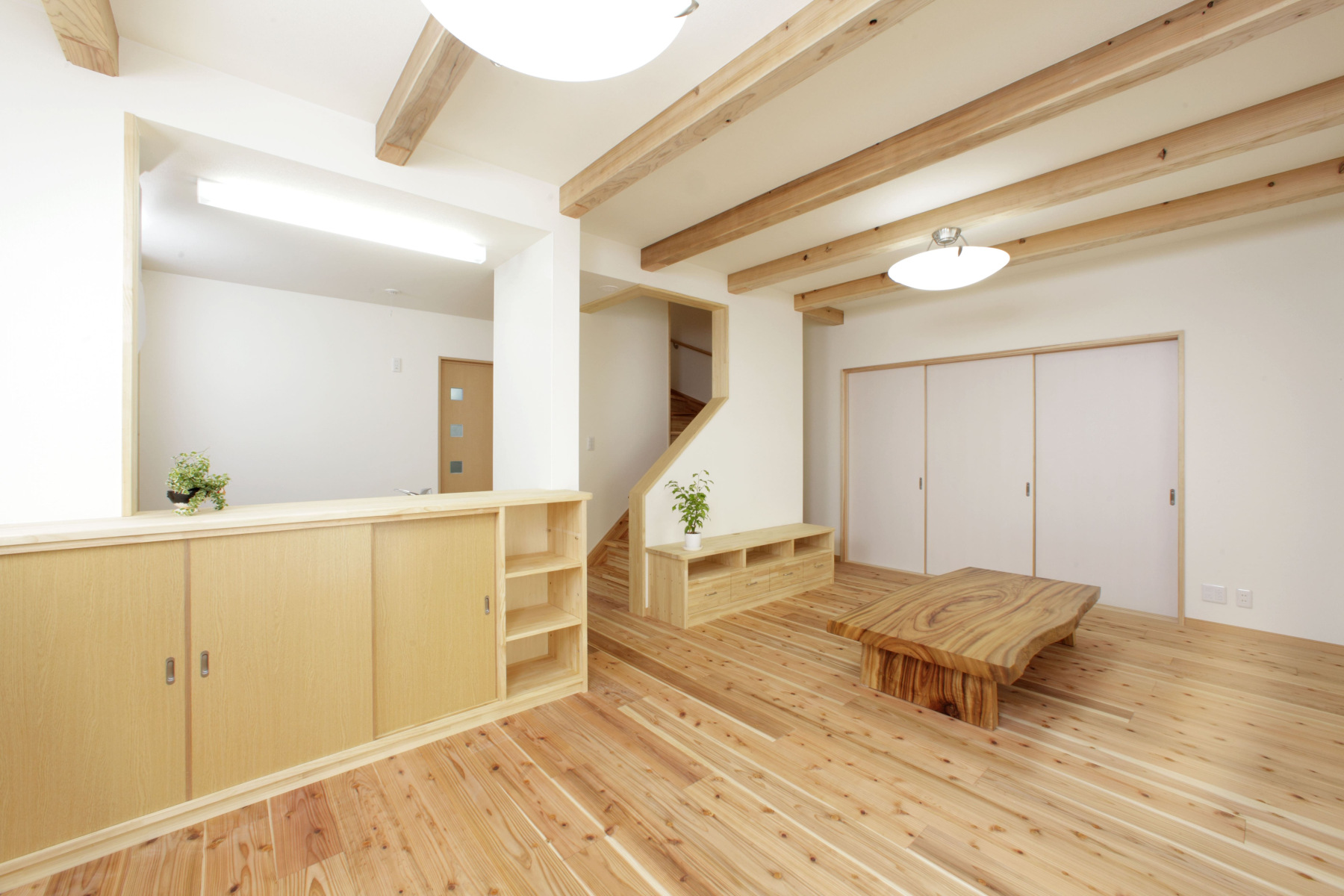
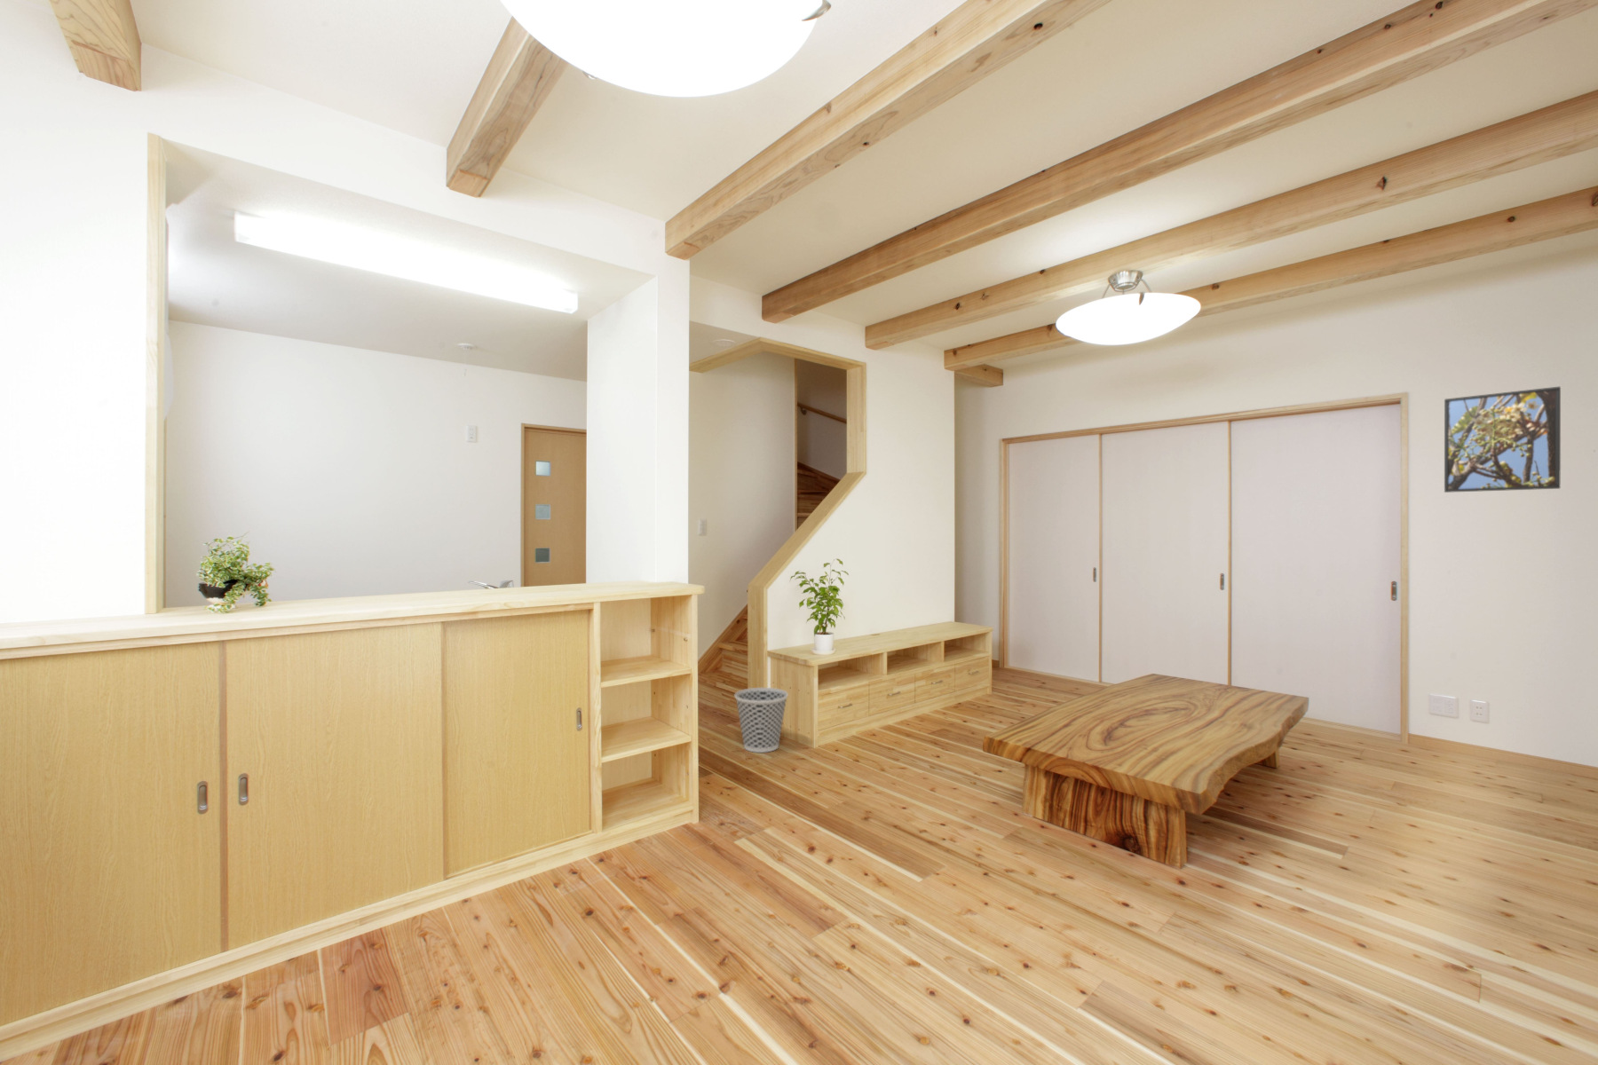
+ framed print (1499, 441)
+ wastebasket (761, 720)
